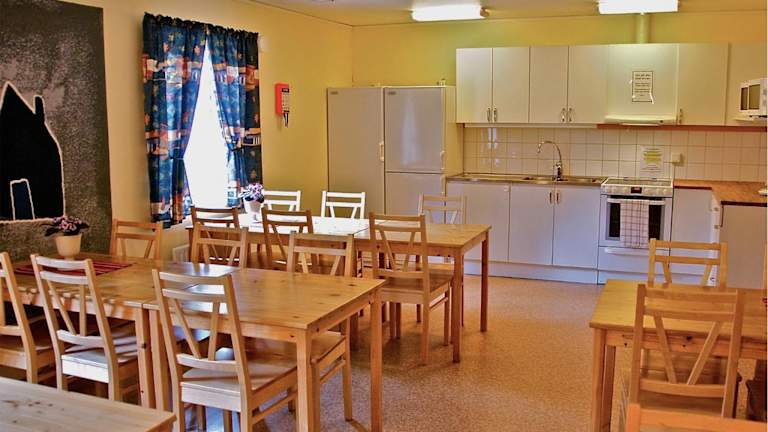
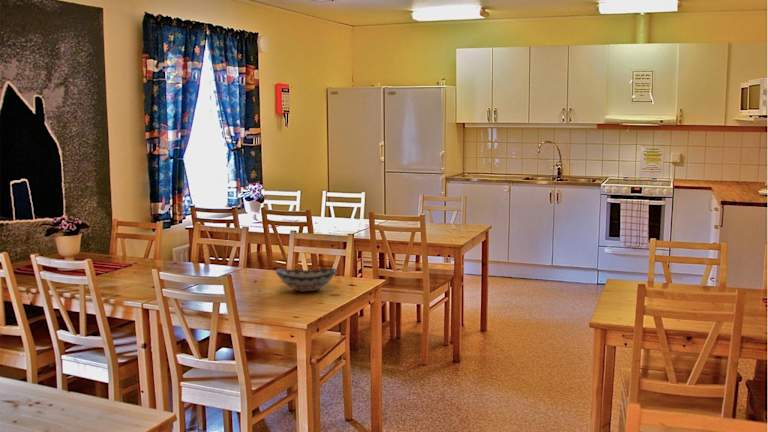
+ decorative bowl (306, 279)
